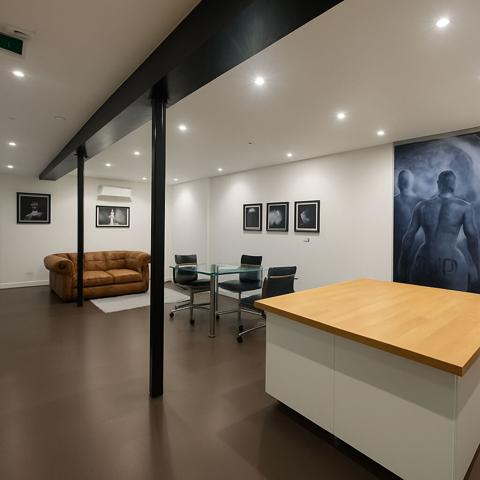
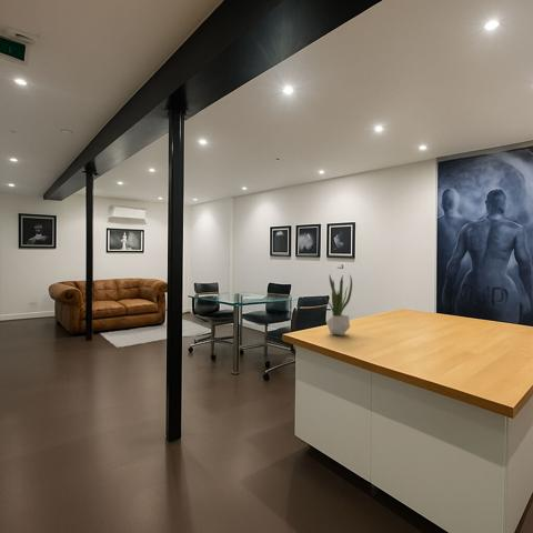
+ potted plant (339, 304)
